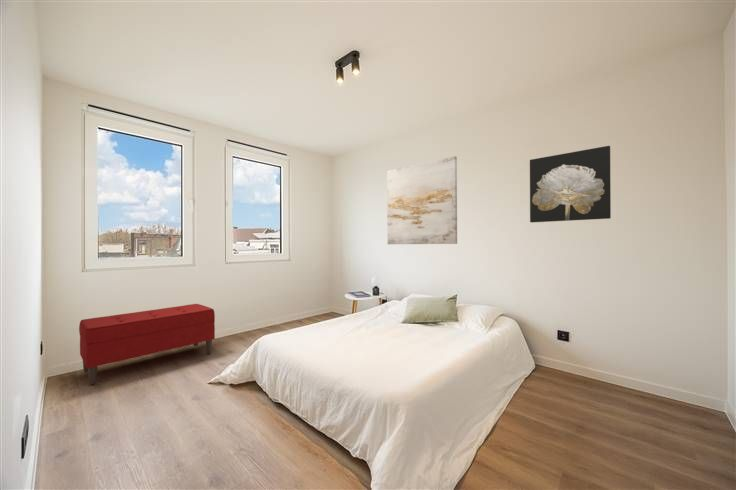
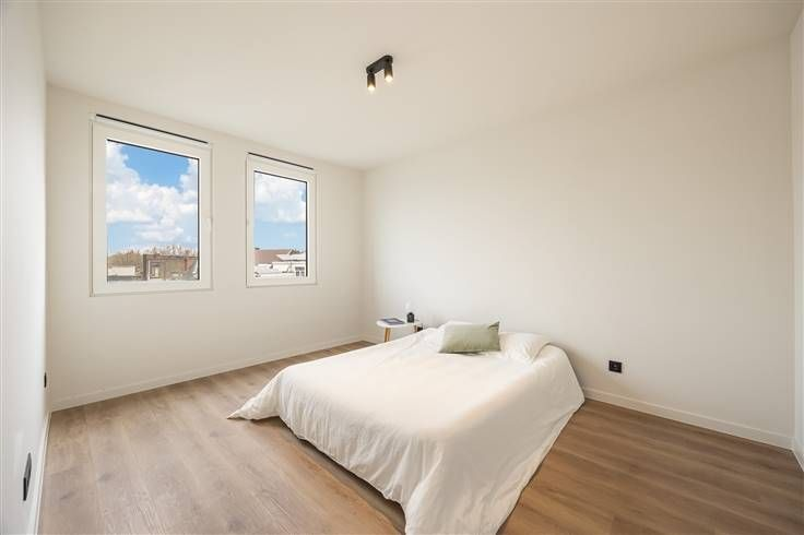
- bench (152, 337)
- wall art (567, 187)
- wall art (419, 204)
